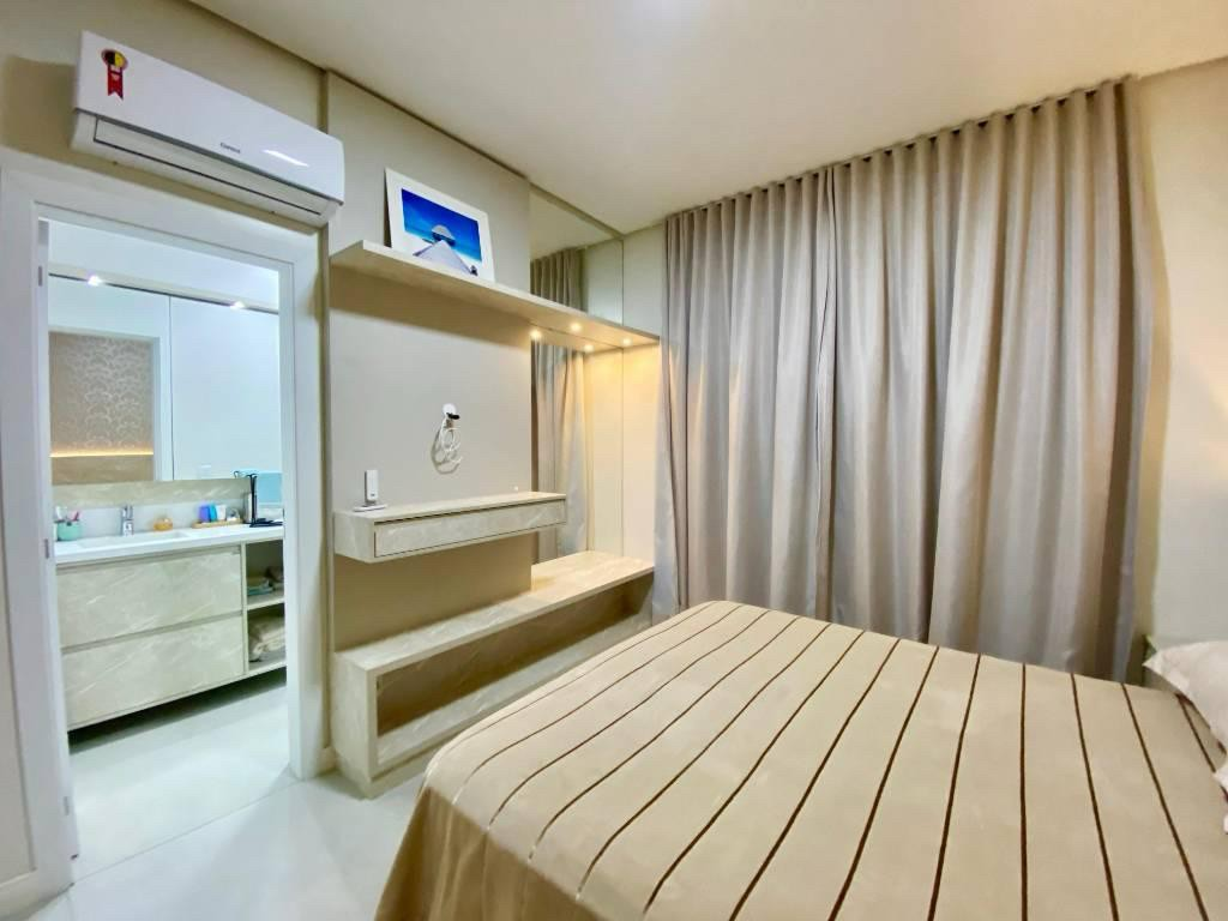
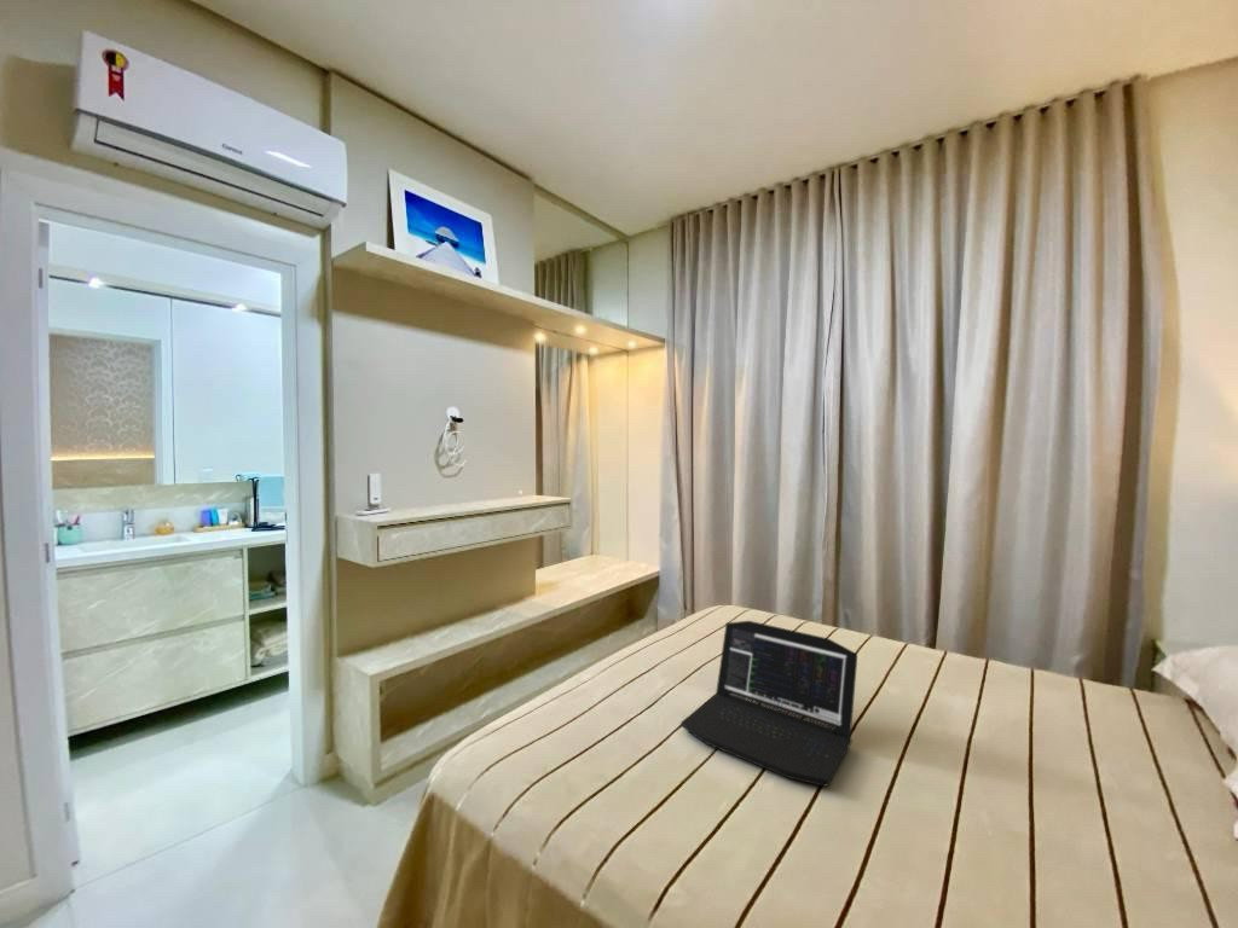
+ laptop (766, 689)
